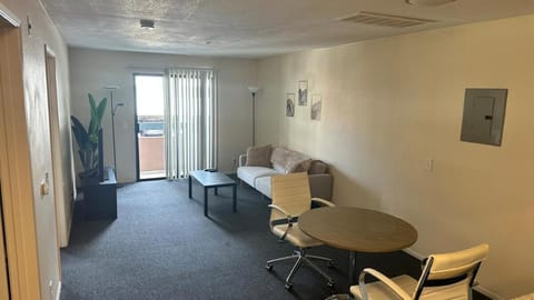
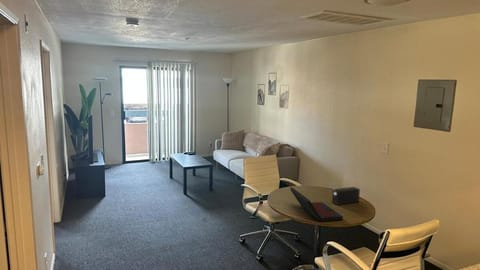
+ speaker (345, 195)
+ laptop (315, 202)
